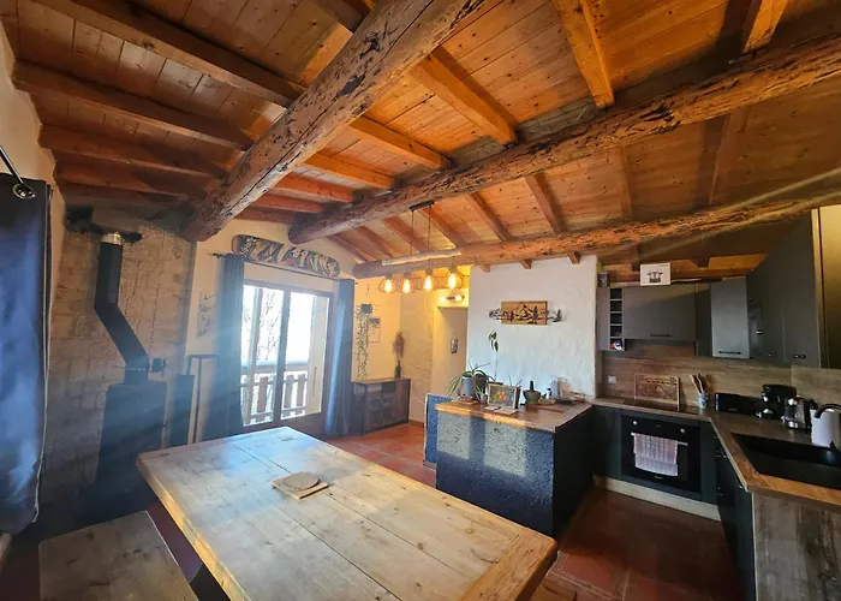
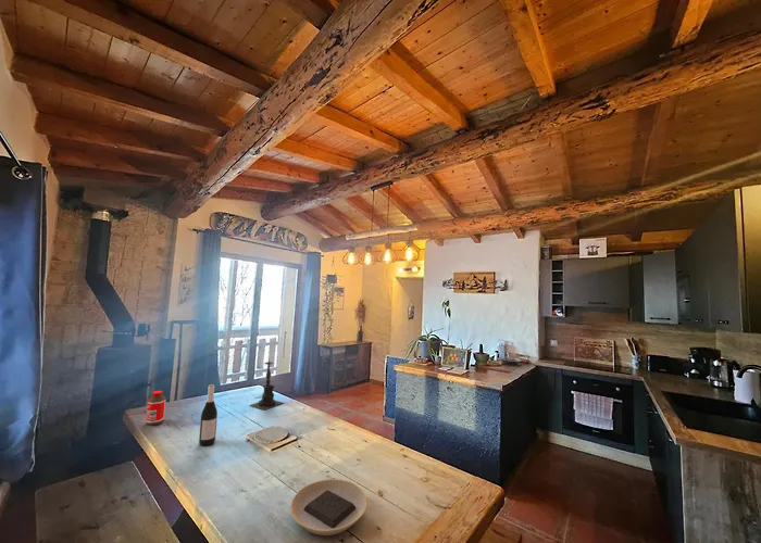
+ bottle (155, 406)
+ wine bottle (209, 414)
+ plate (328, 507)
+ candle holder (267, 379)
